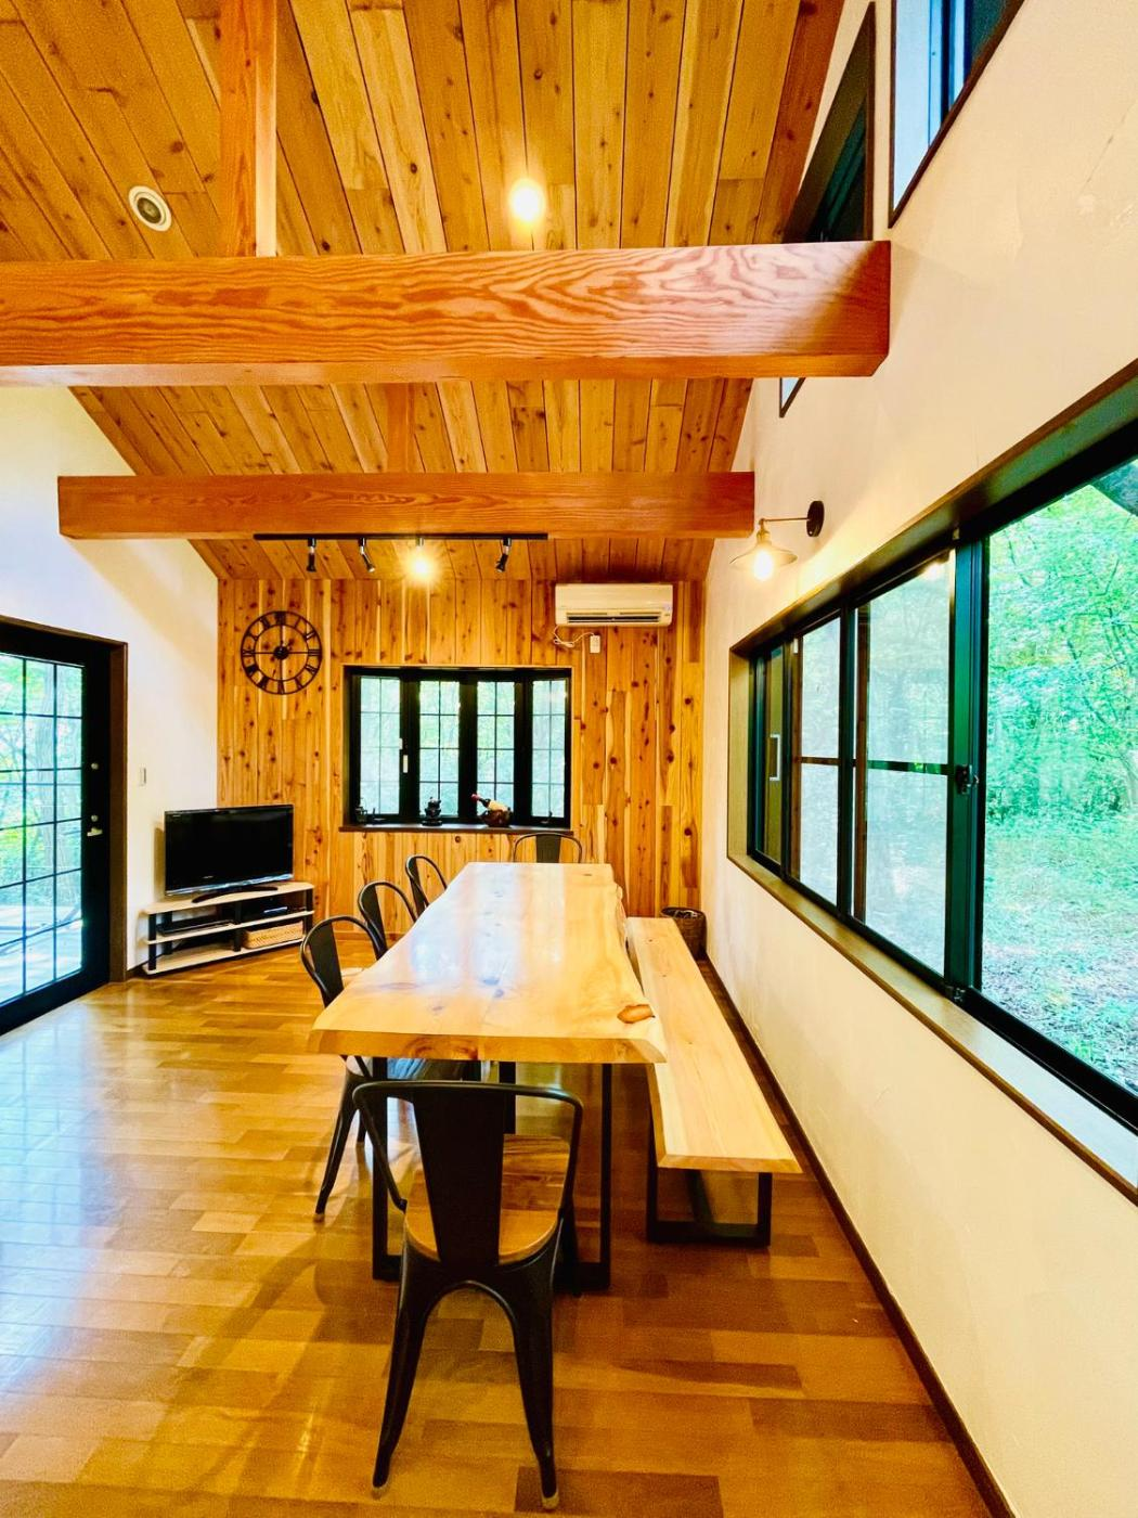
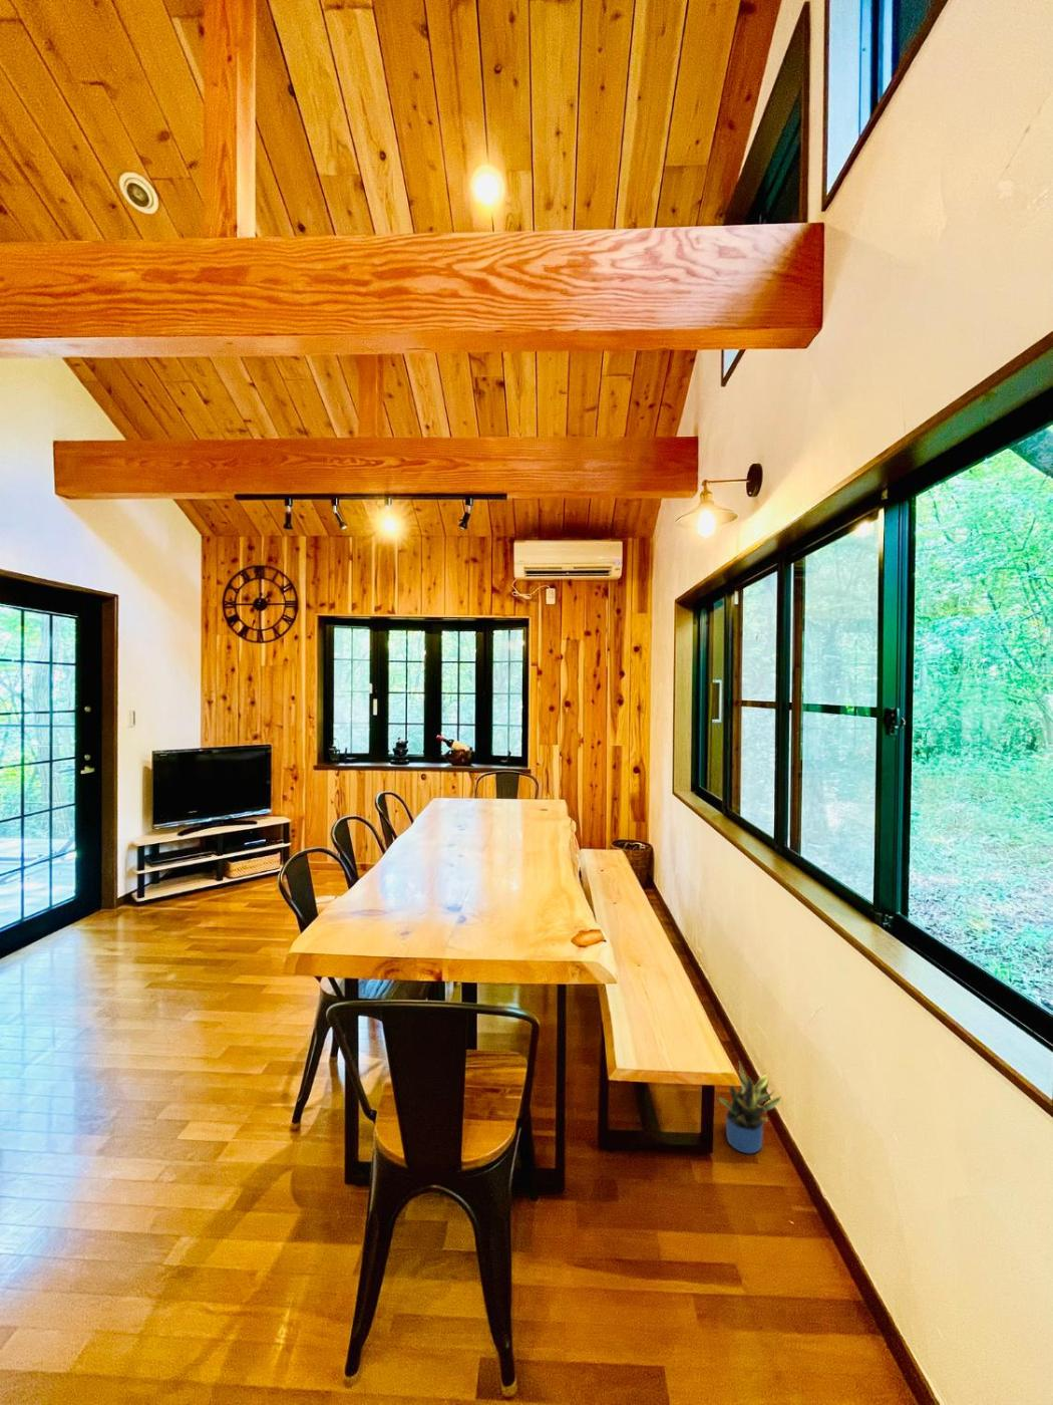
+ potted plant (751, 1104)
